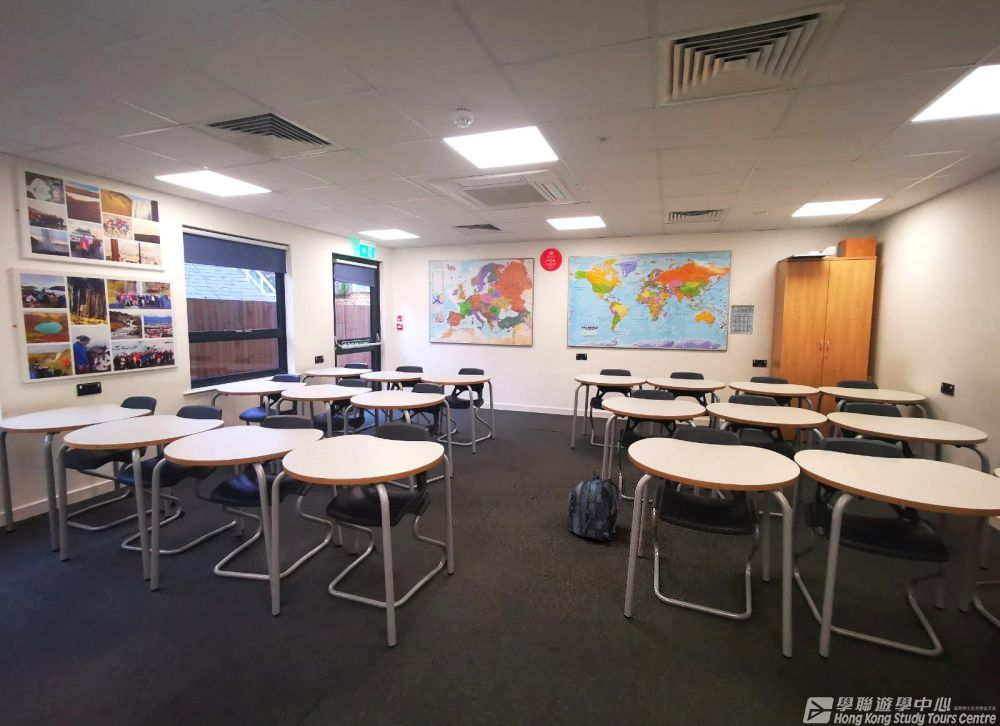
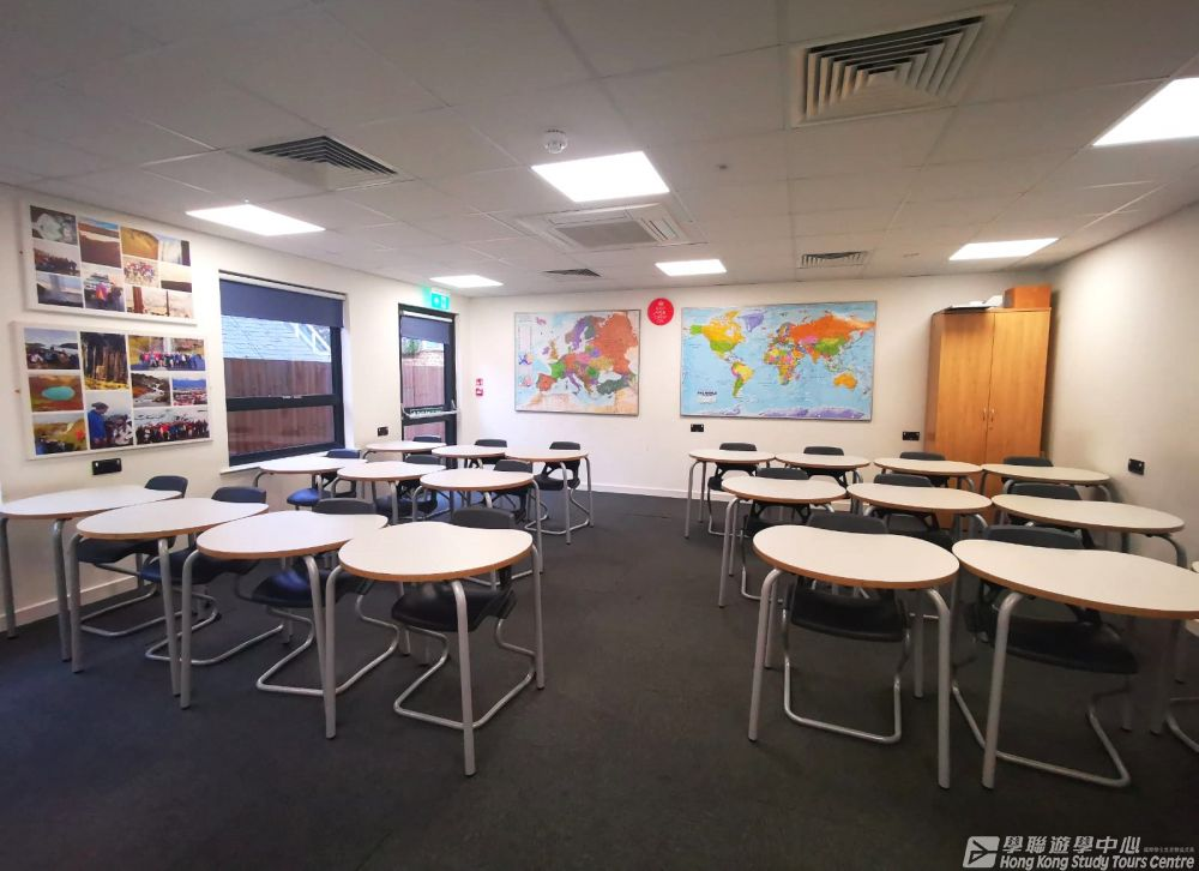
- calendar (741, 316)
- backpack (594, 501)
